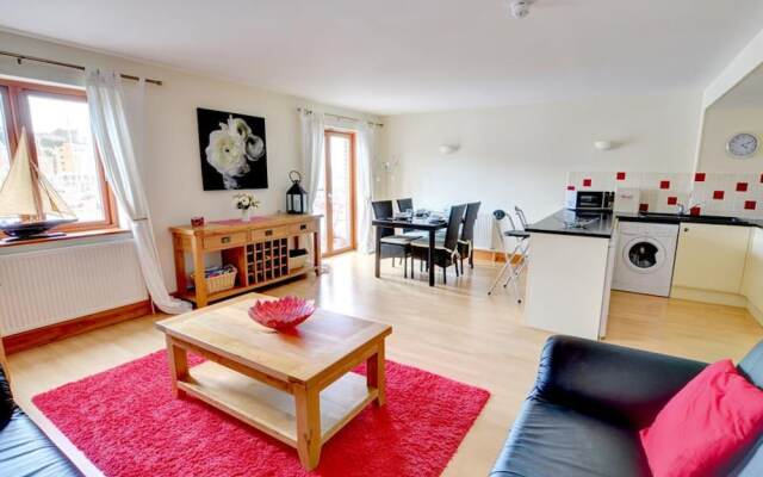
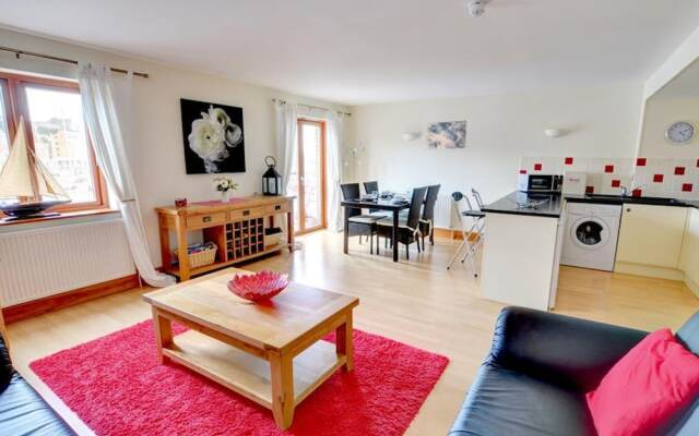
+ wall art (446, 135)
